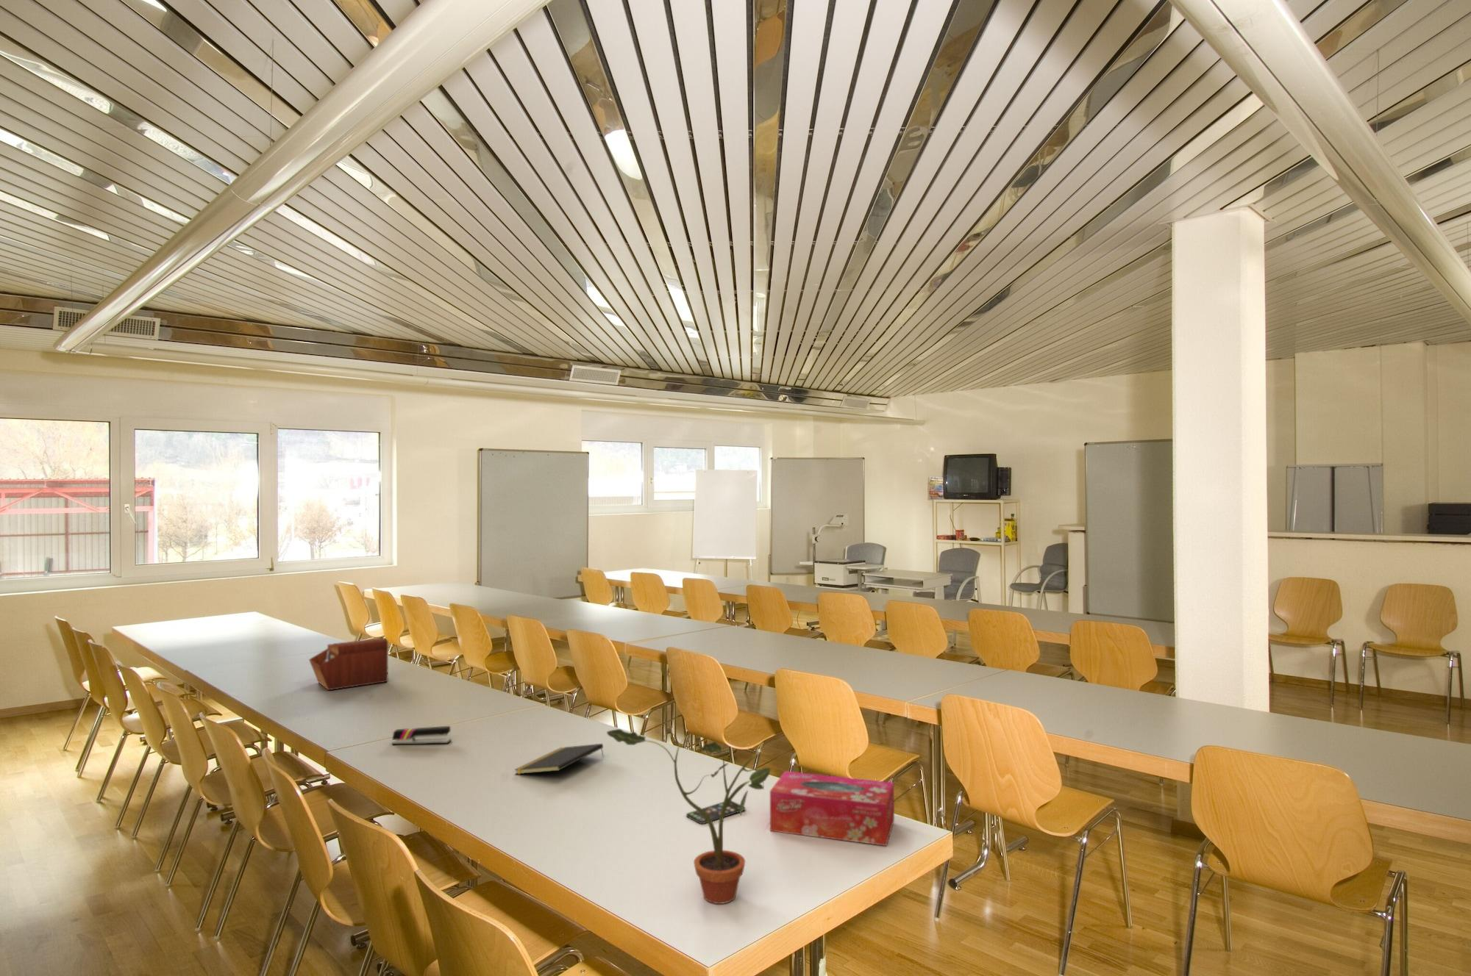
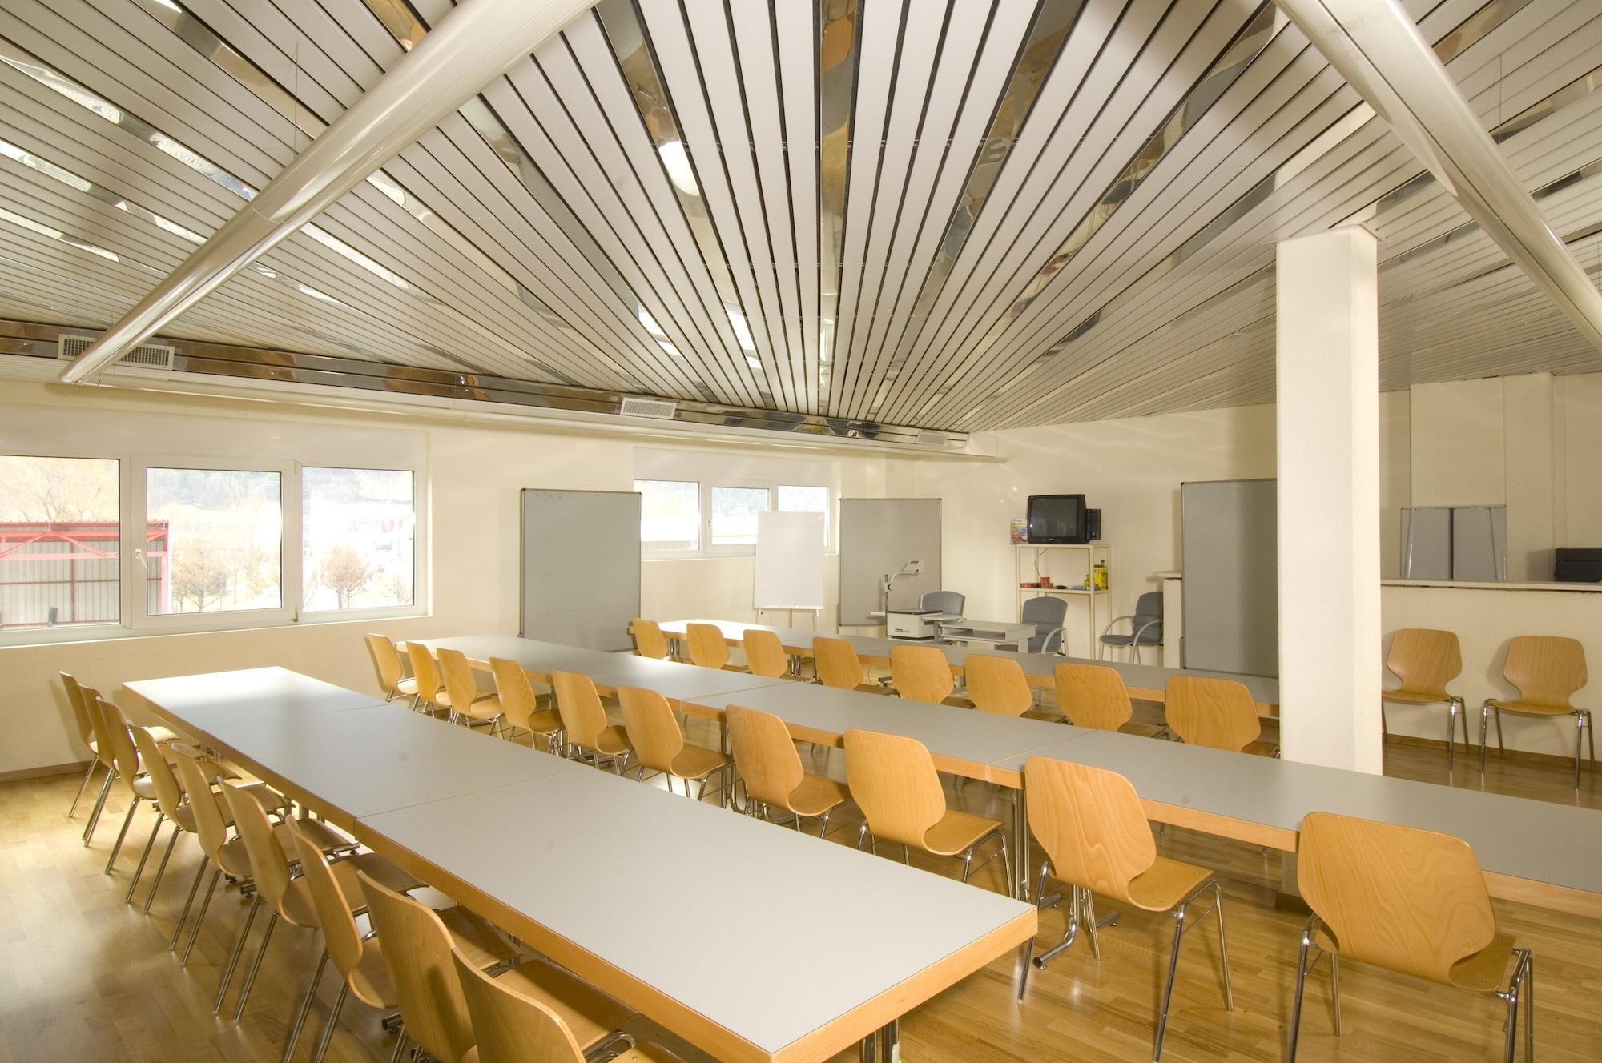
- sewing box (348, 661)
- potted plant (702, 810)
- smartphone (716, 812)
- notepad (560, 758)
- stapler (422, 735)
- tissue box (832, 806)
